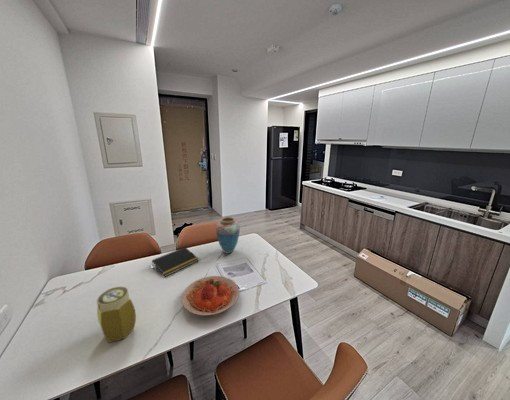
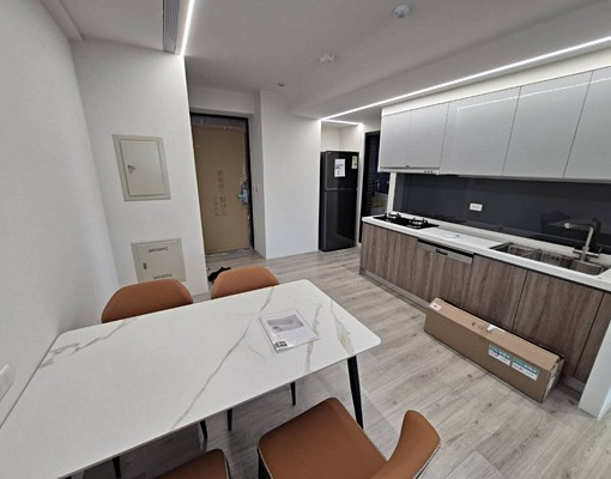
- plate (211, 290)
- notepad (176, 260)
- vase (228, 236)
- jar (116, 313)
